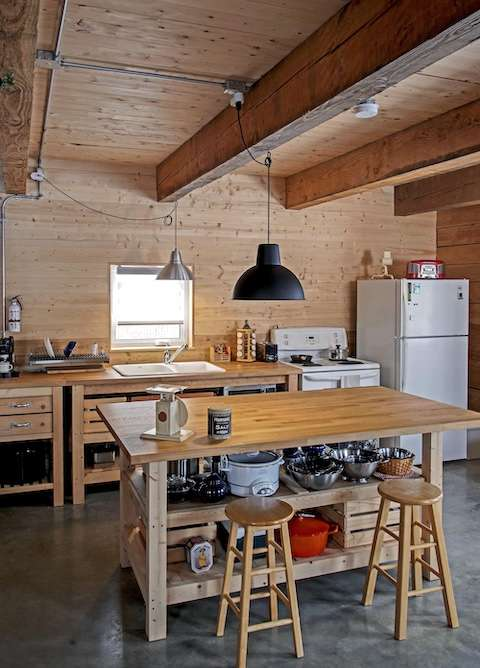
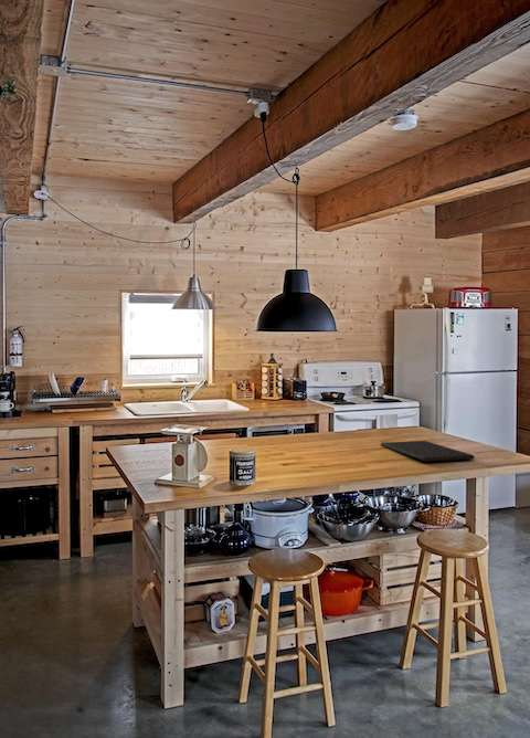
+ cutting board (424, 450)
